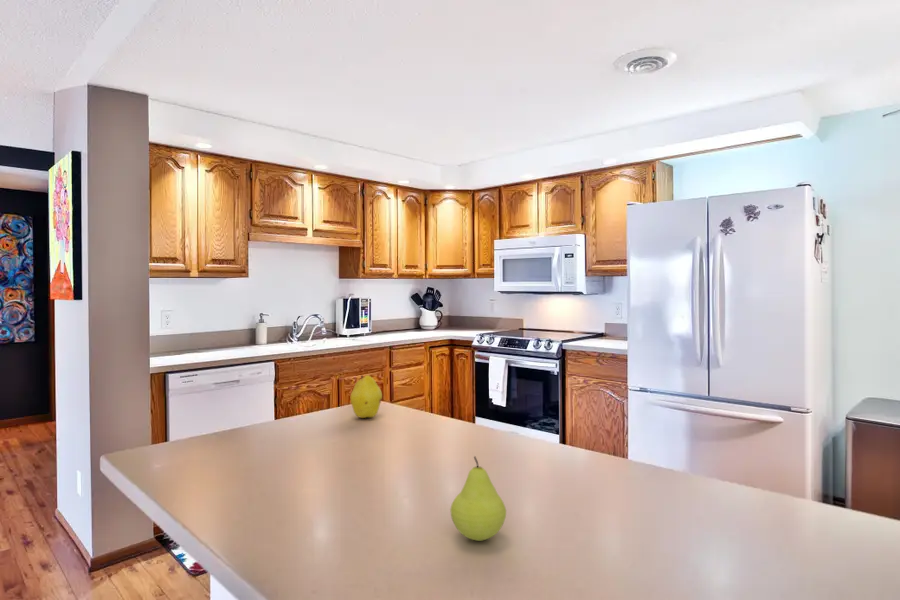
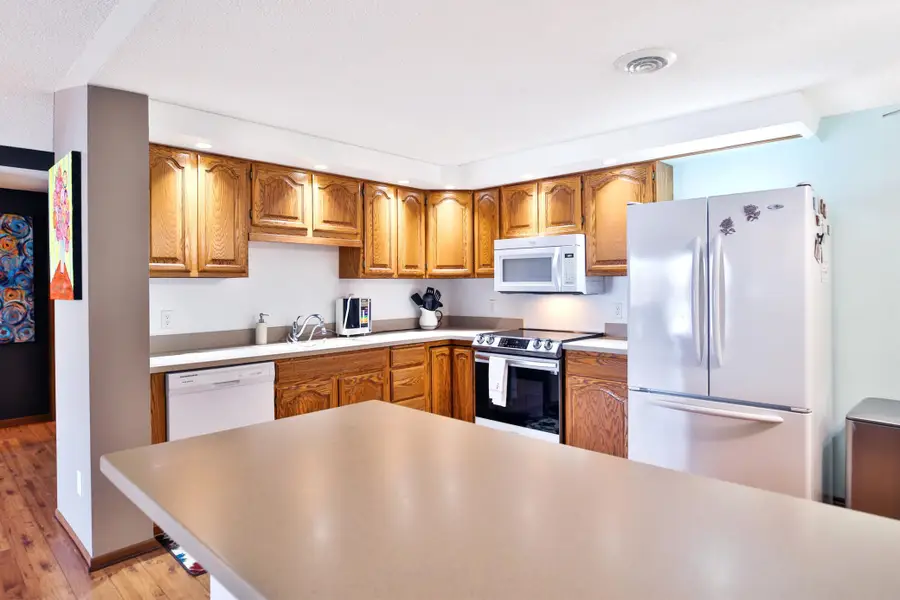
- fruit (478, 496)
- fruit (366, 396)
